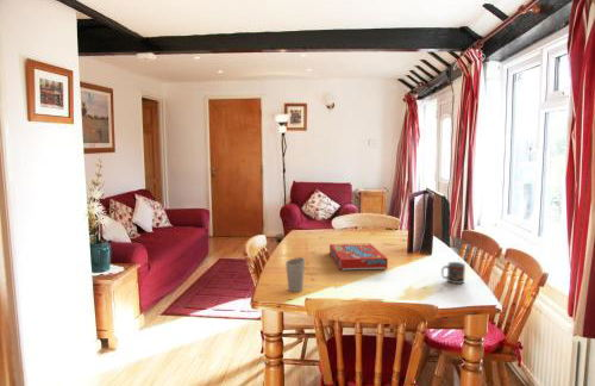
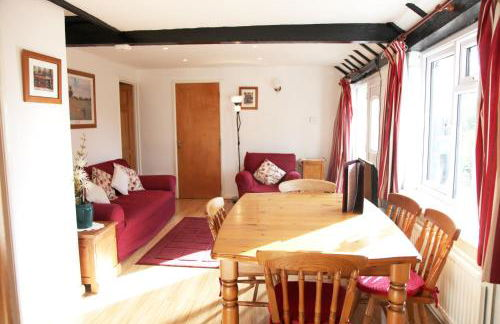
- cup (295, 274)
- snack box (356, 255)
- cup (452, 272)
